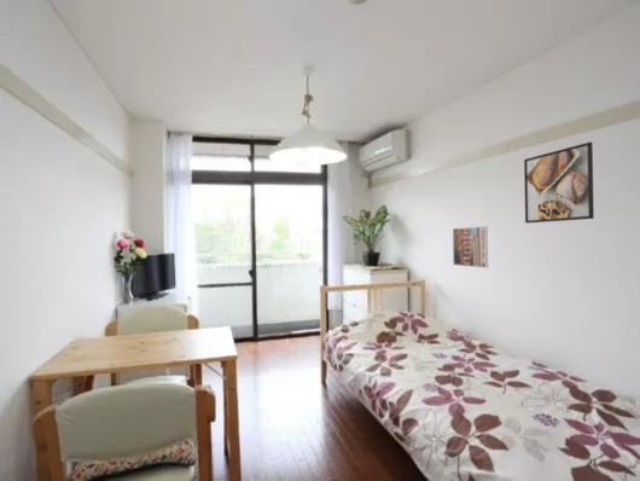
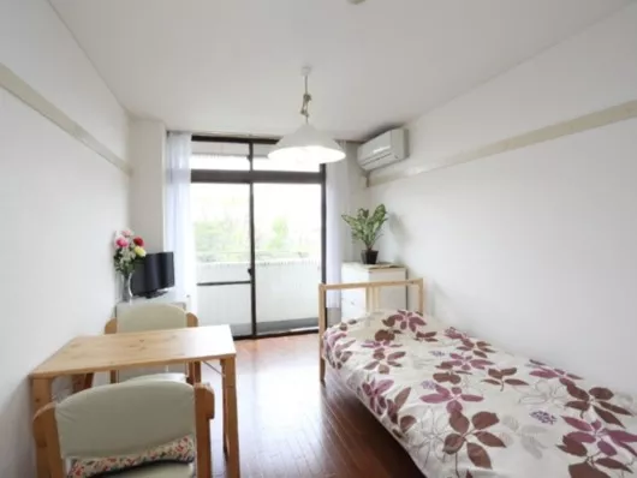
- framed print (555, 186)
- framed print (469, 247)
